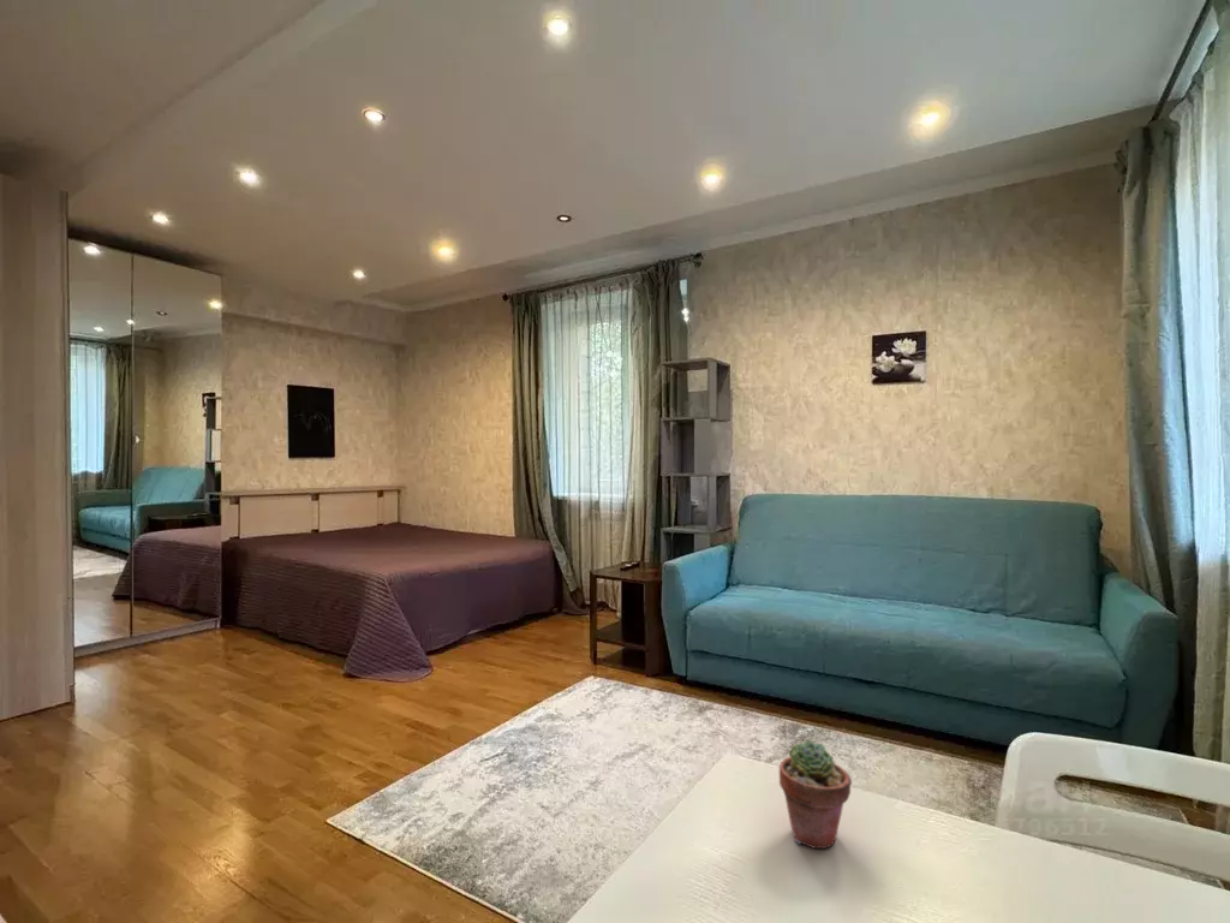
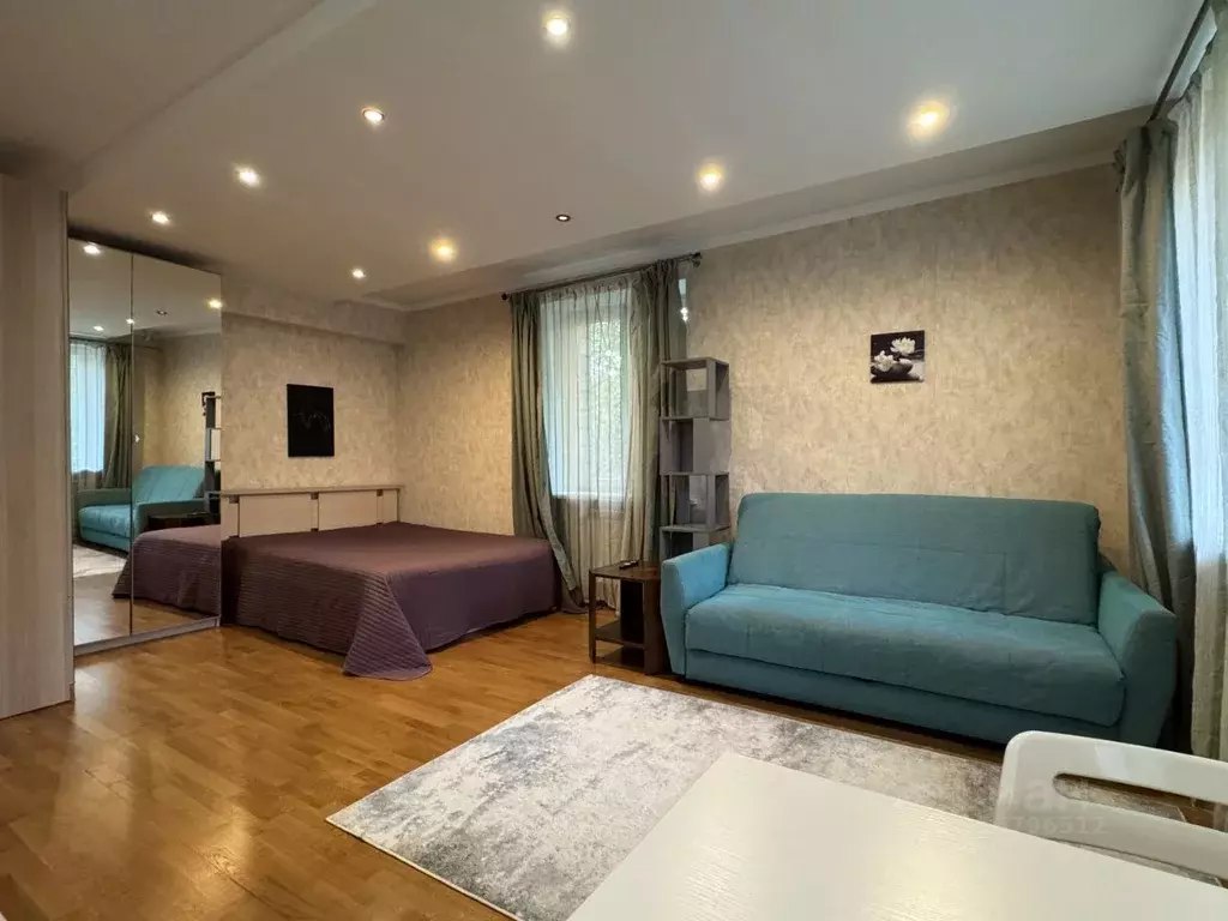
- potted succulent (813, 788)
